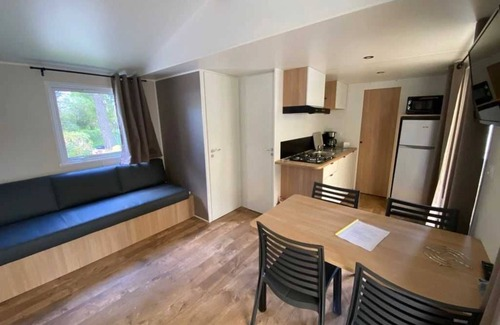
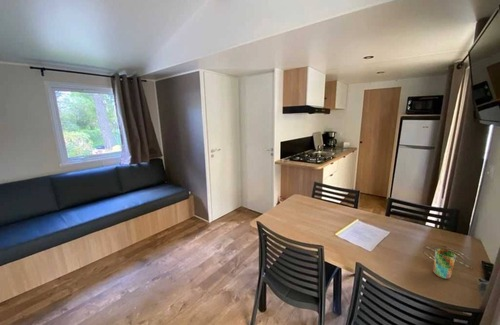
+ cup (443, 264)
